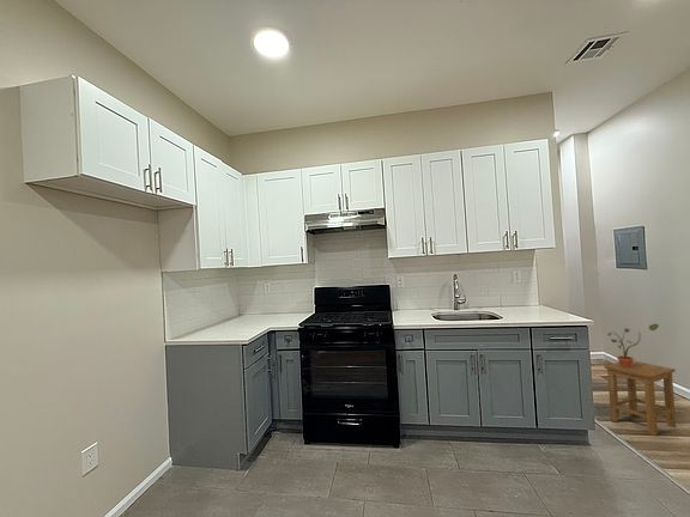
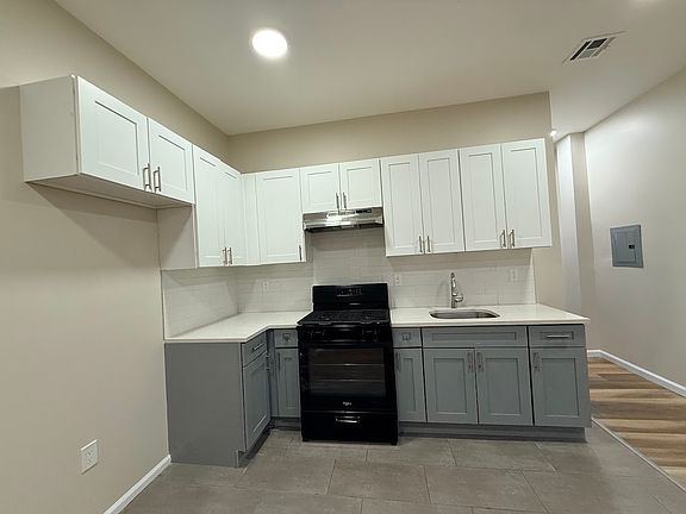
- potted plant (629, 346)
- stool (636, 396)
